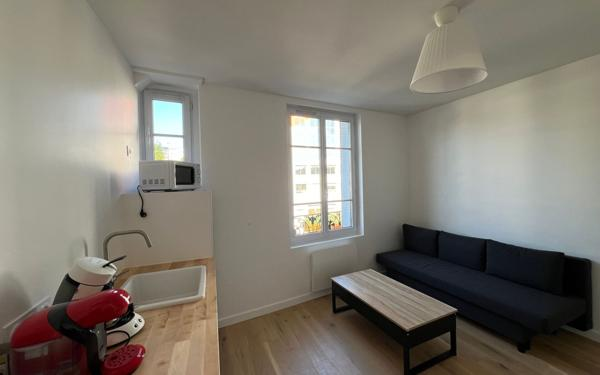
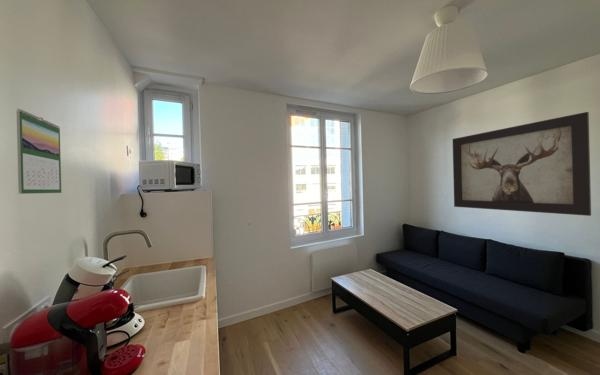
+ wall art (507, 169)
+ calendar (41, 155)
